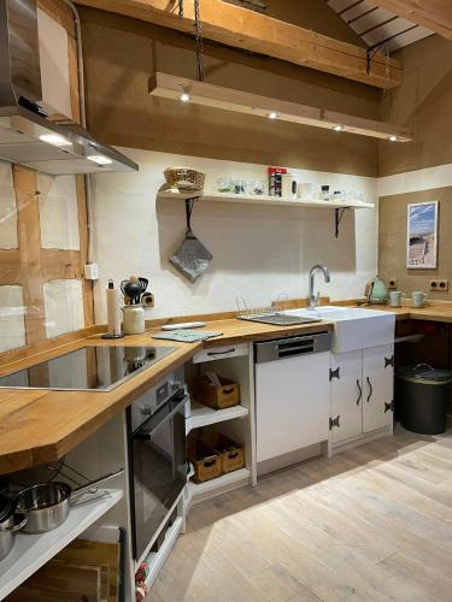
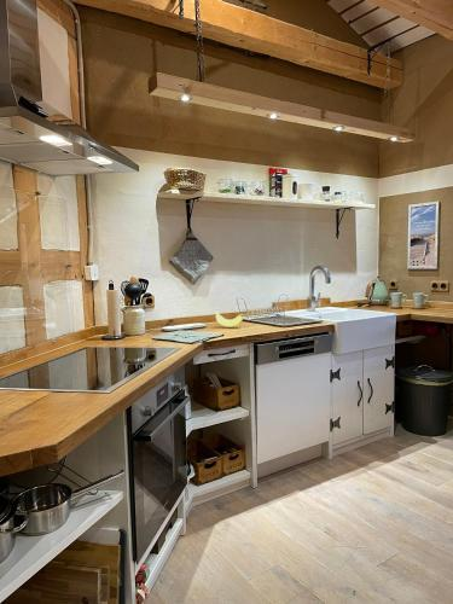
+ fruit (226, 319)
